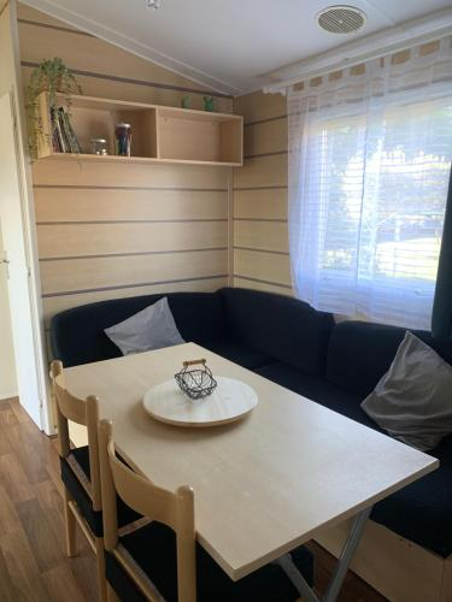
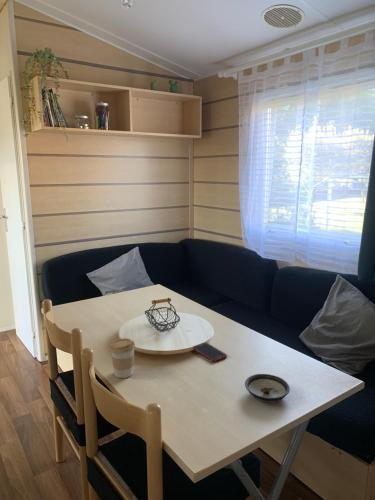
+ saucer (266, 390)
+ cell phone (209, 351)
+ coffee cup (122, 357)
